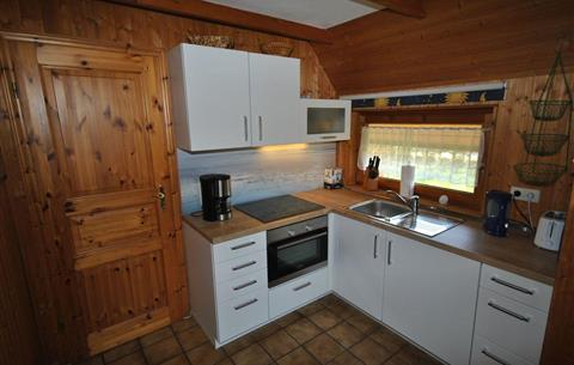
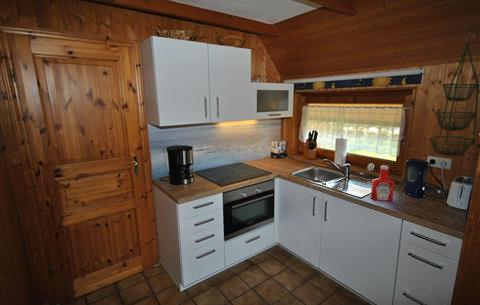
+ soap bottle (383, 182)
